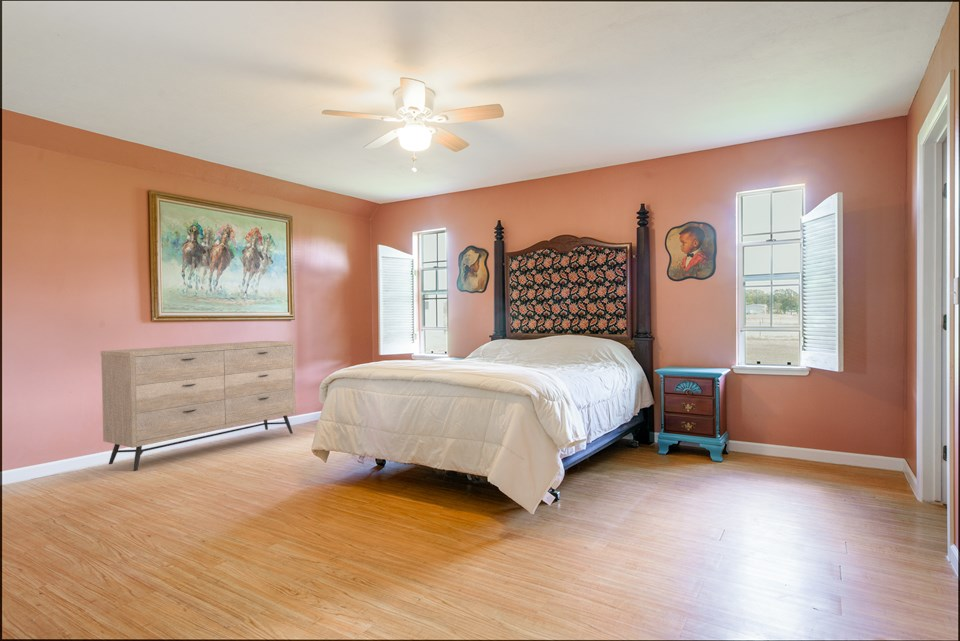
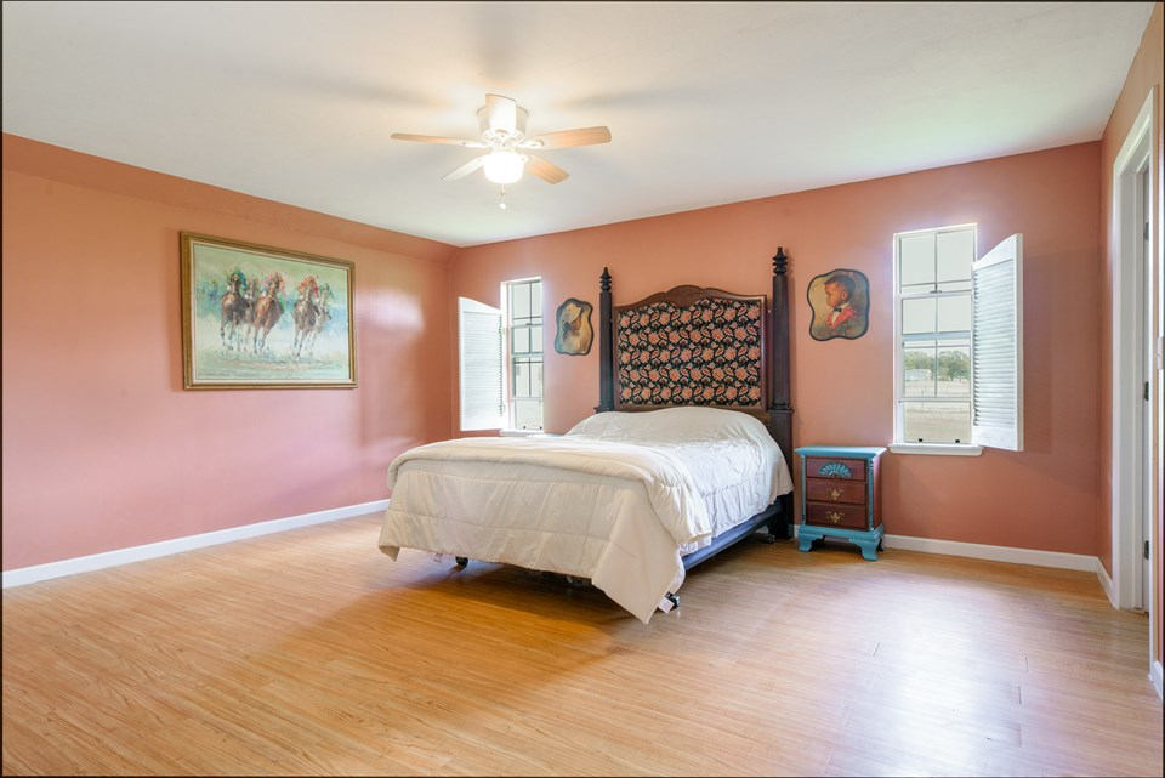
- dresser (210, 397)
